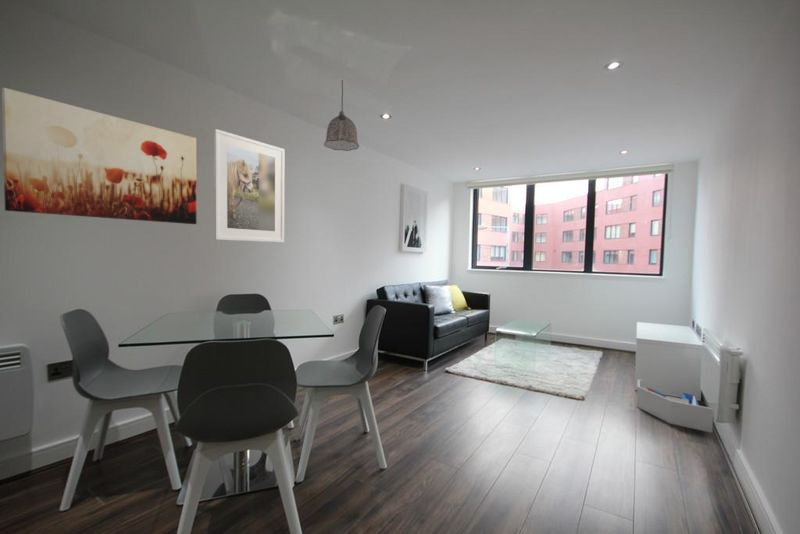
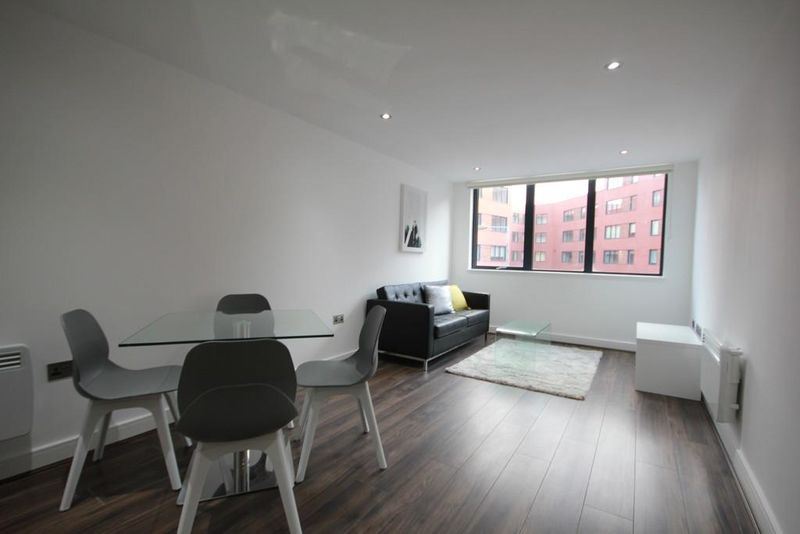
- storage bin (671, 403)
- pendant lamp (342, 113)
- wall art (116, 168)
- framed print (252, 190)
